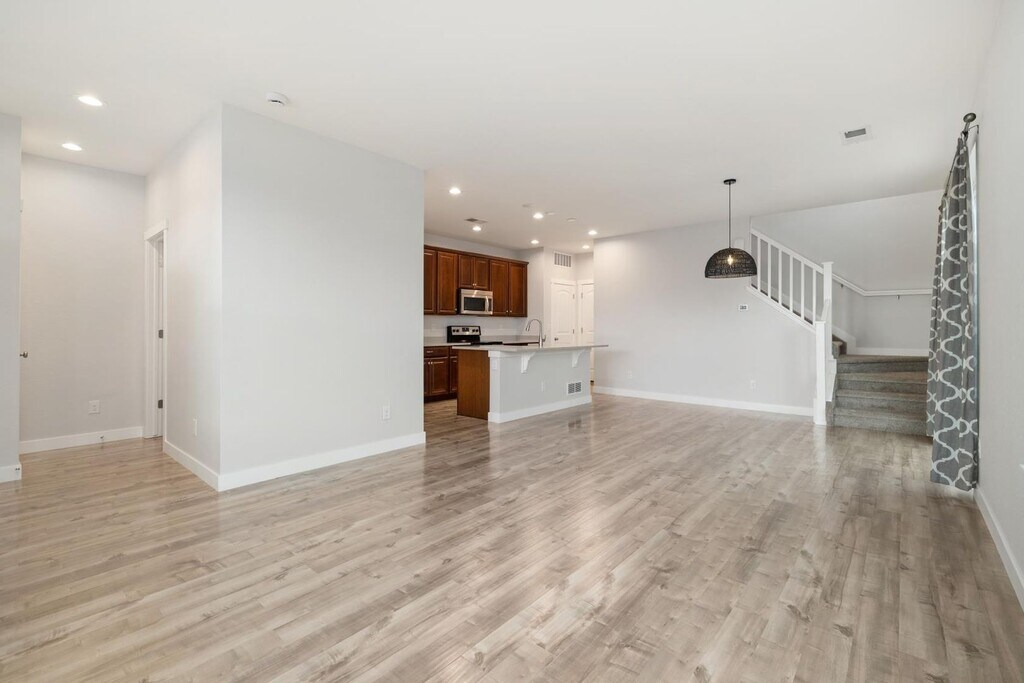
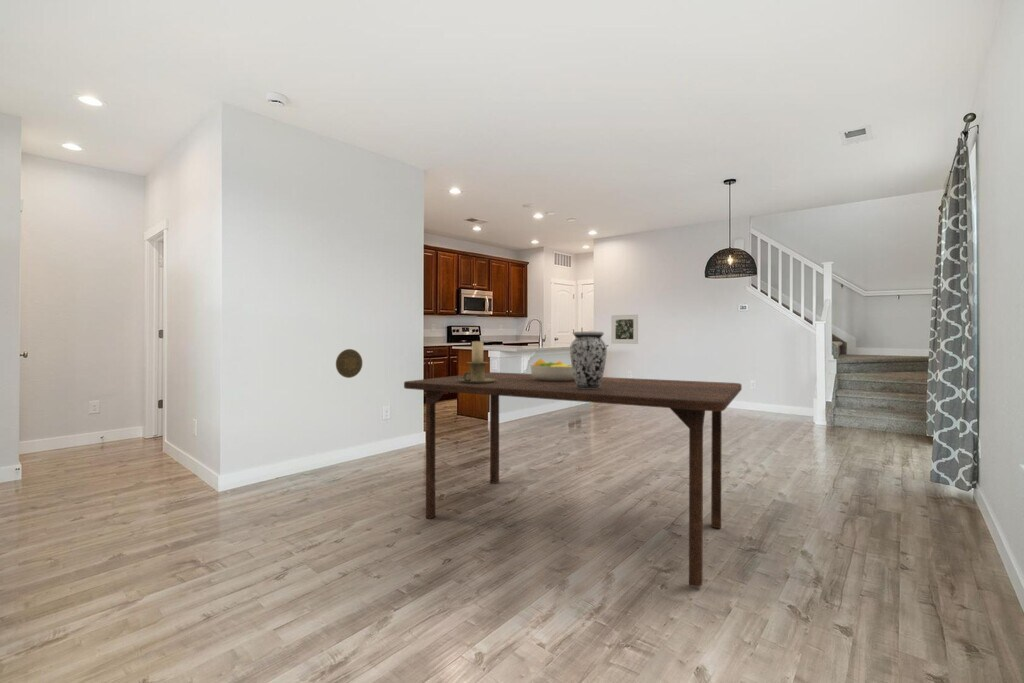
+ vase (588, 359)
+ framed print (624, 329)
+ decorative plate (350, 363)
+ candle holder (477, 361)
+ dining table (569, 400)
+ fruit bowl (555, 369)
